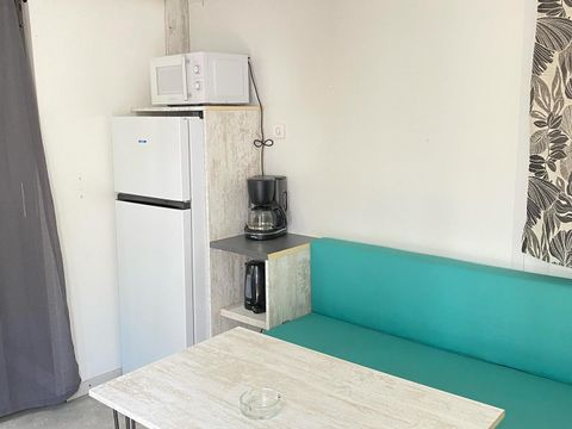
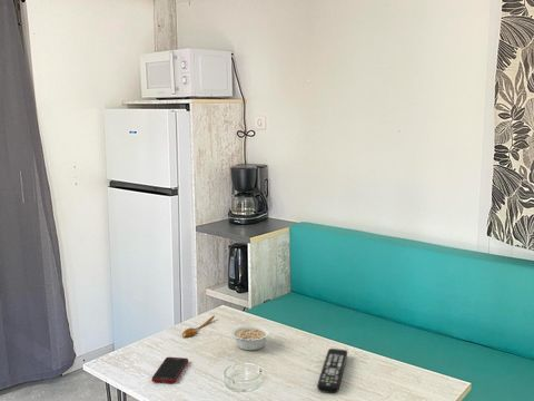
+ spoon (199, 326)
+ legume (251, 338)
+ remote control (333, 369)
+ cell phone (170, 369)
